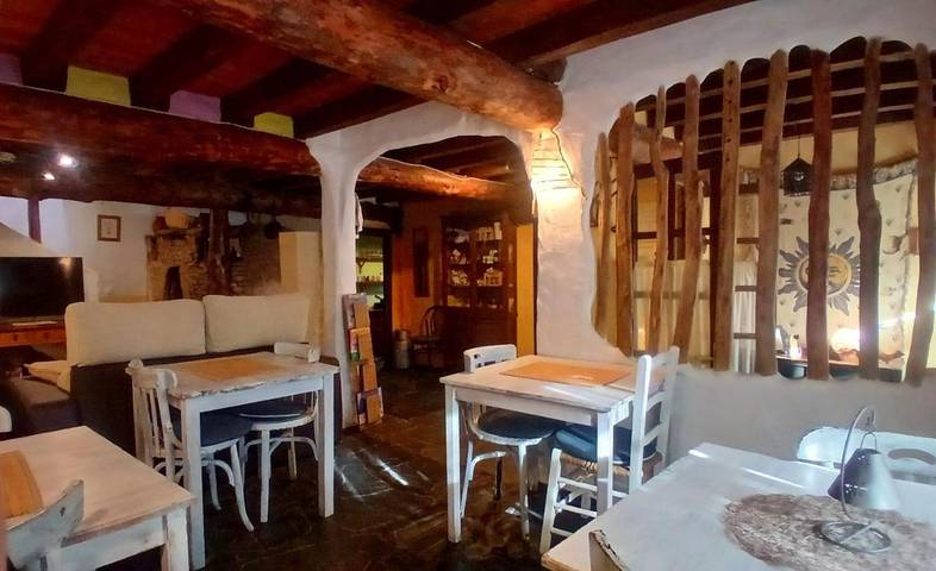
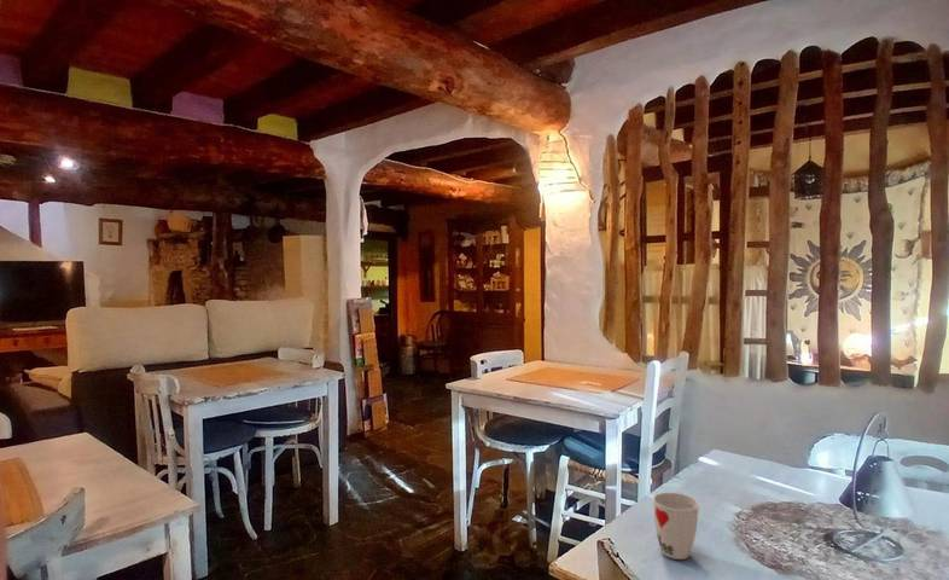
+ cup (675, 526)
